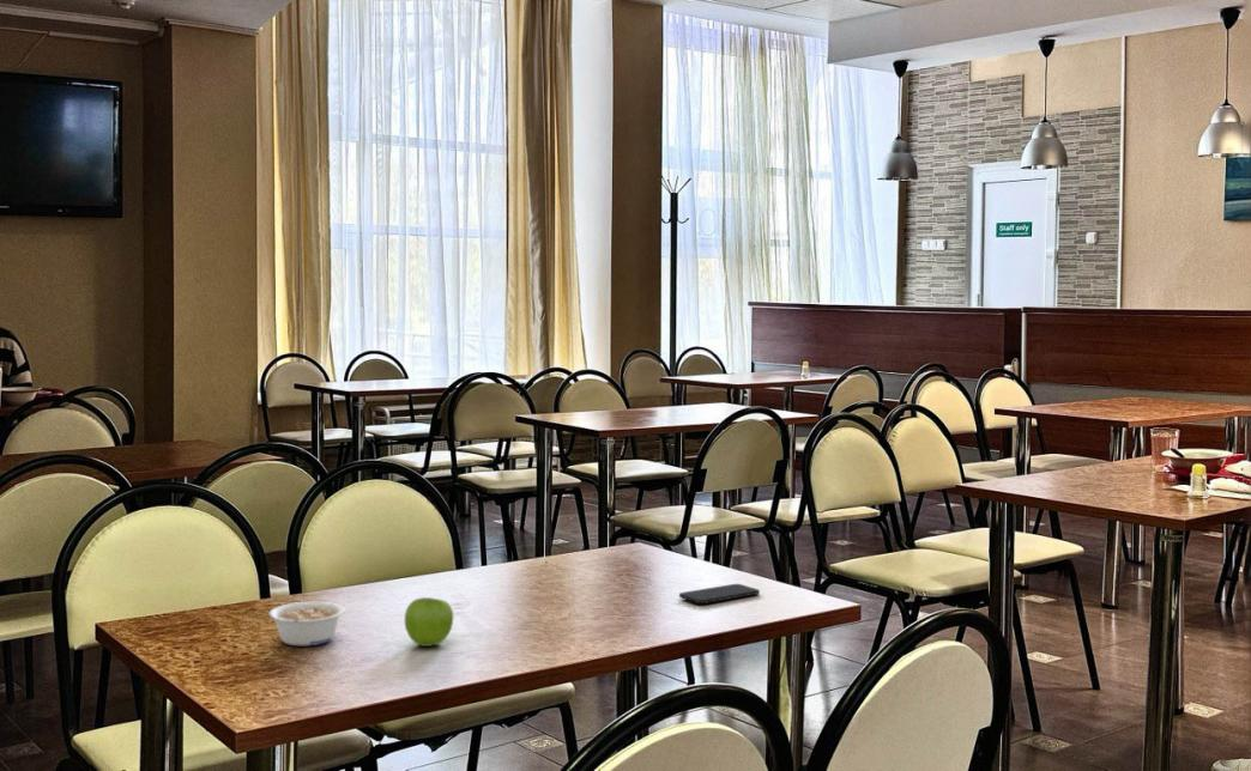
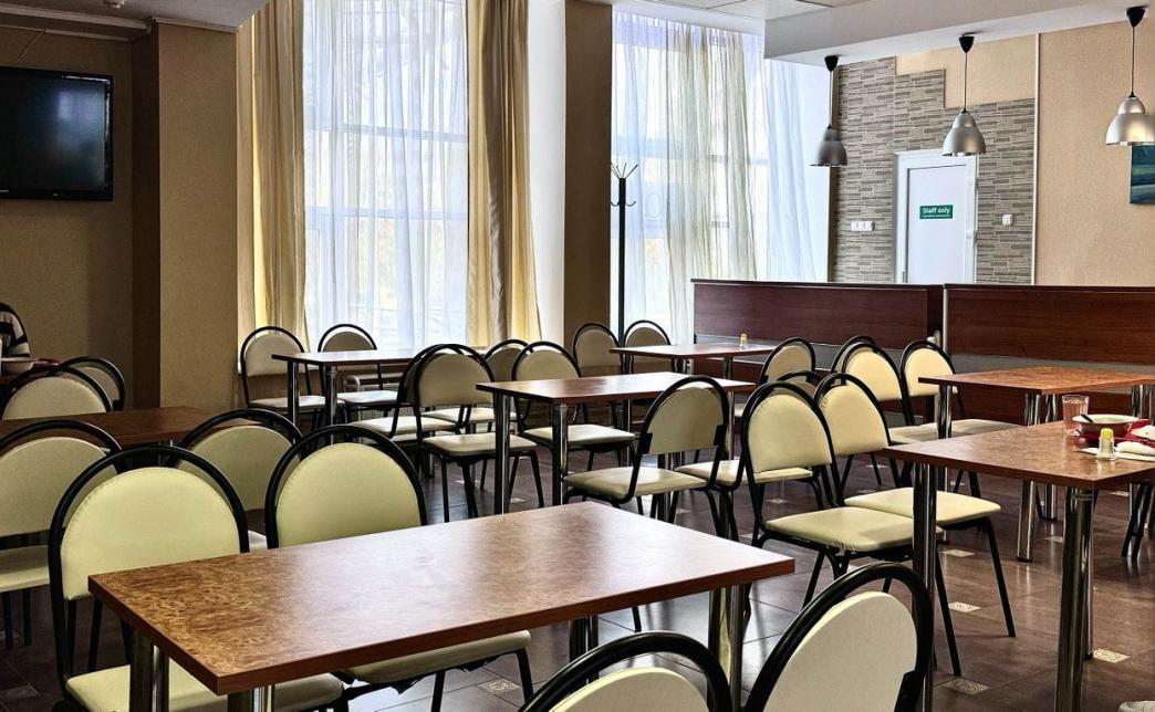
- fruit (429, 619)
- legume (308, 623)
- smartphone (719, 593)
